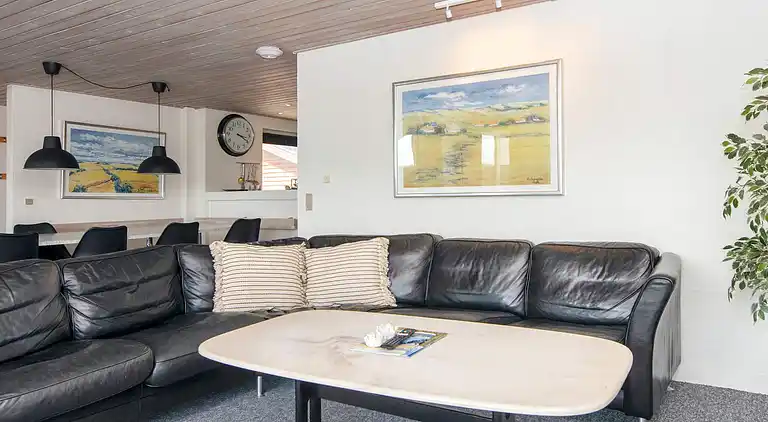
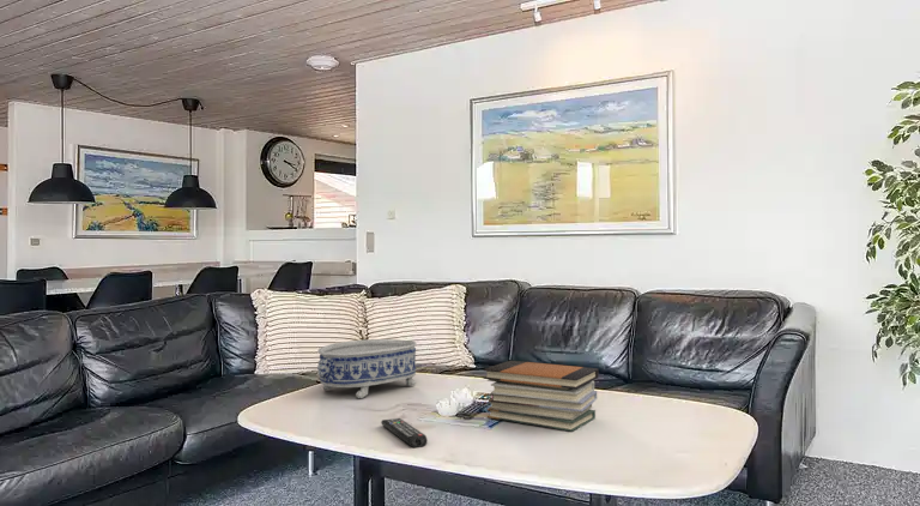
+ book stack (541, 393)
+ remote control (402, 430)
+ decorative bowl (368, 366)
